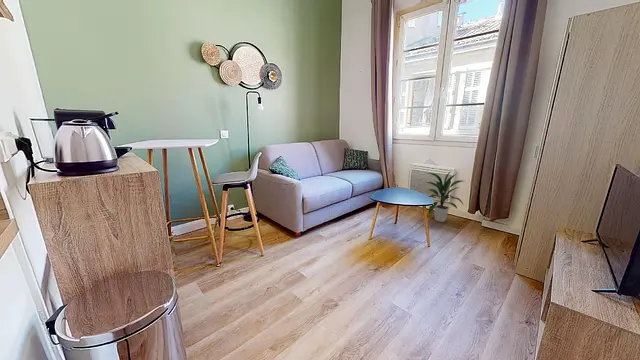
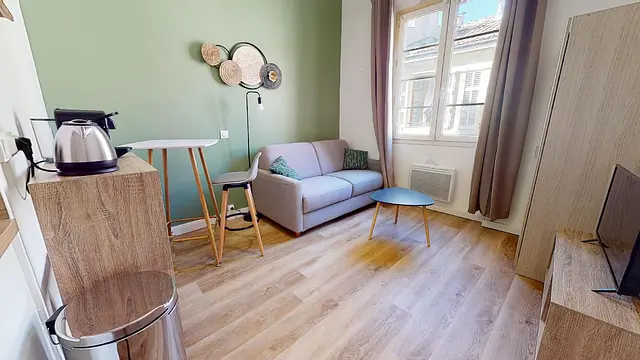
- indoor plant (441, 195)
